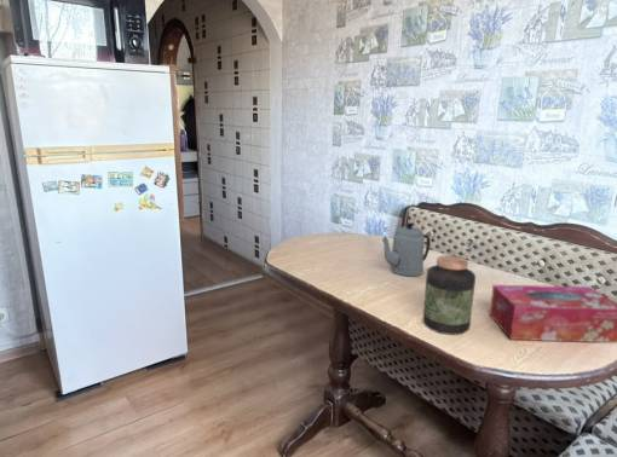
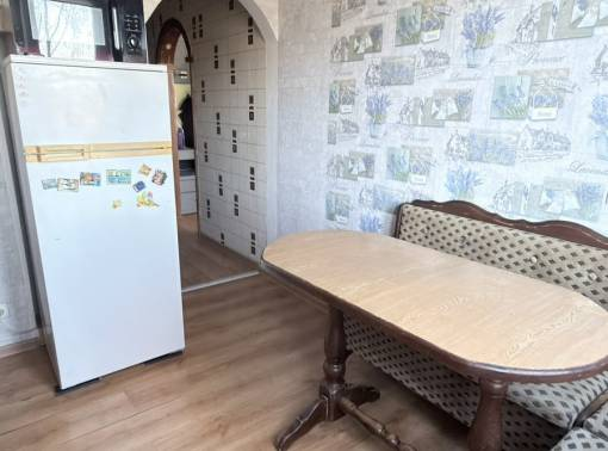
- teapot (405, 247)
- tissue box (552, 312)
- jar (449, 293)
